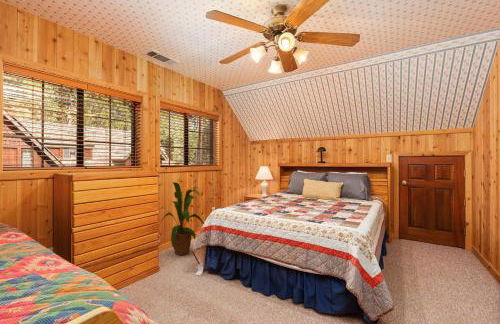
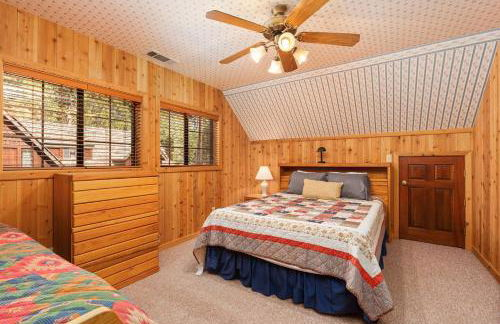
- house plant (187, 216)
